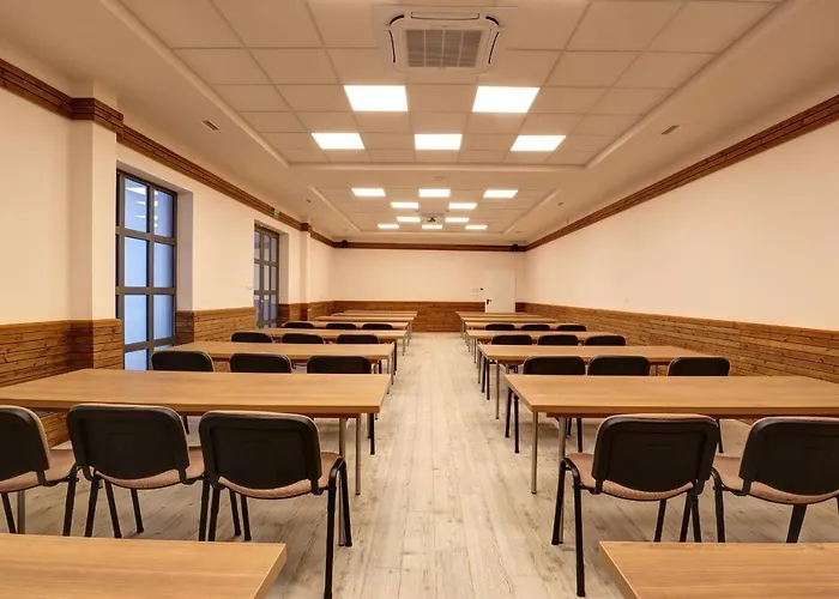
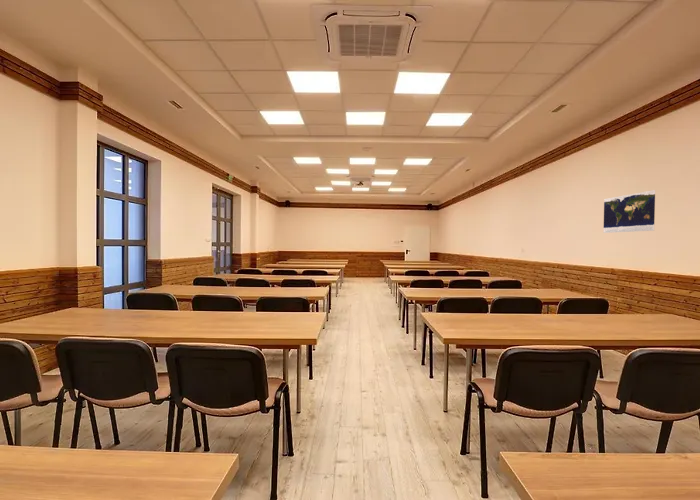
+ map (626, 213)
